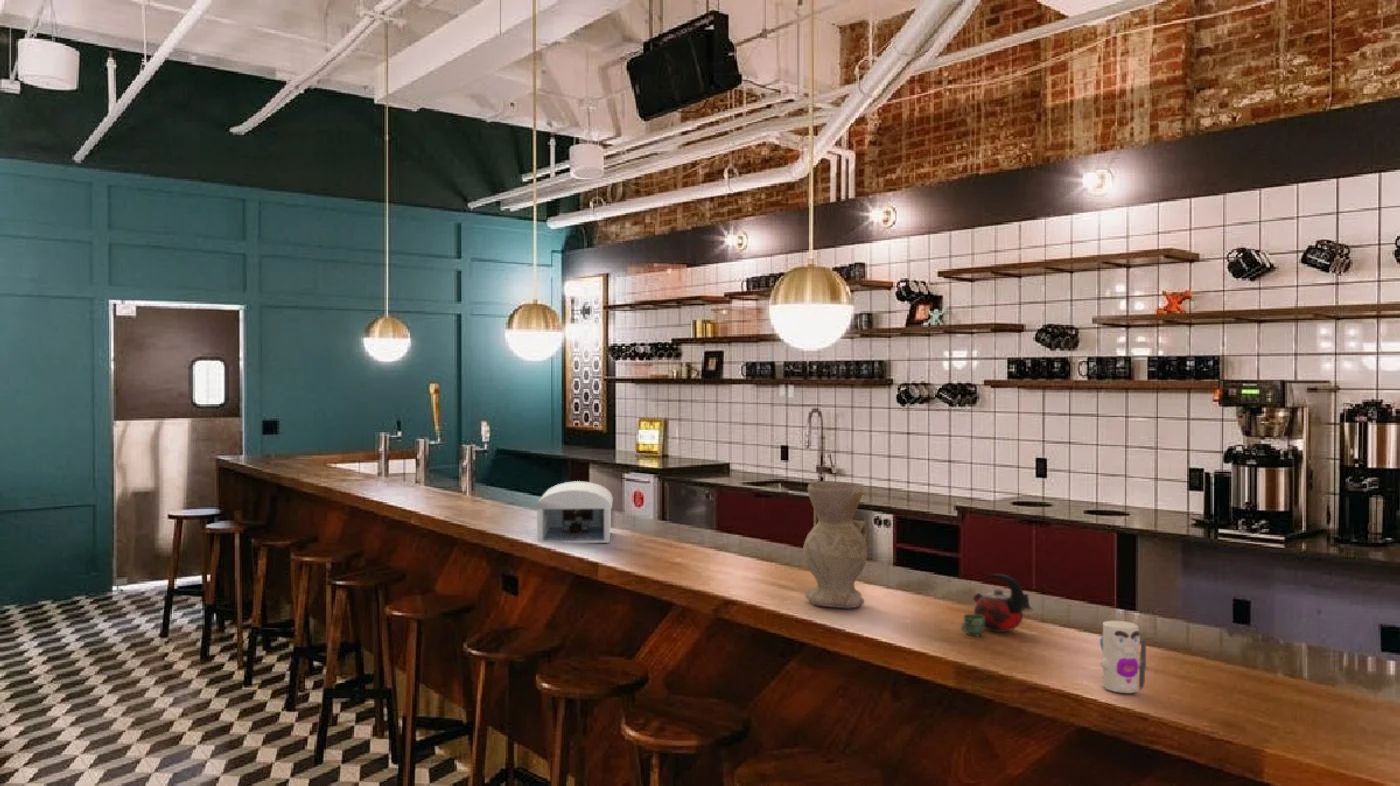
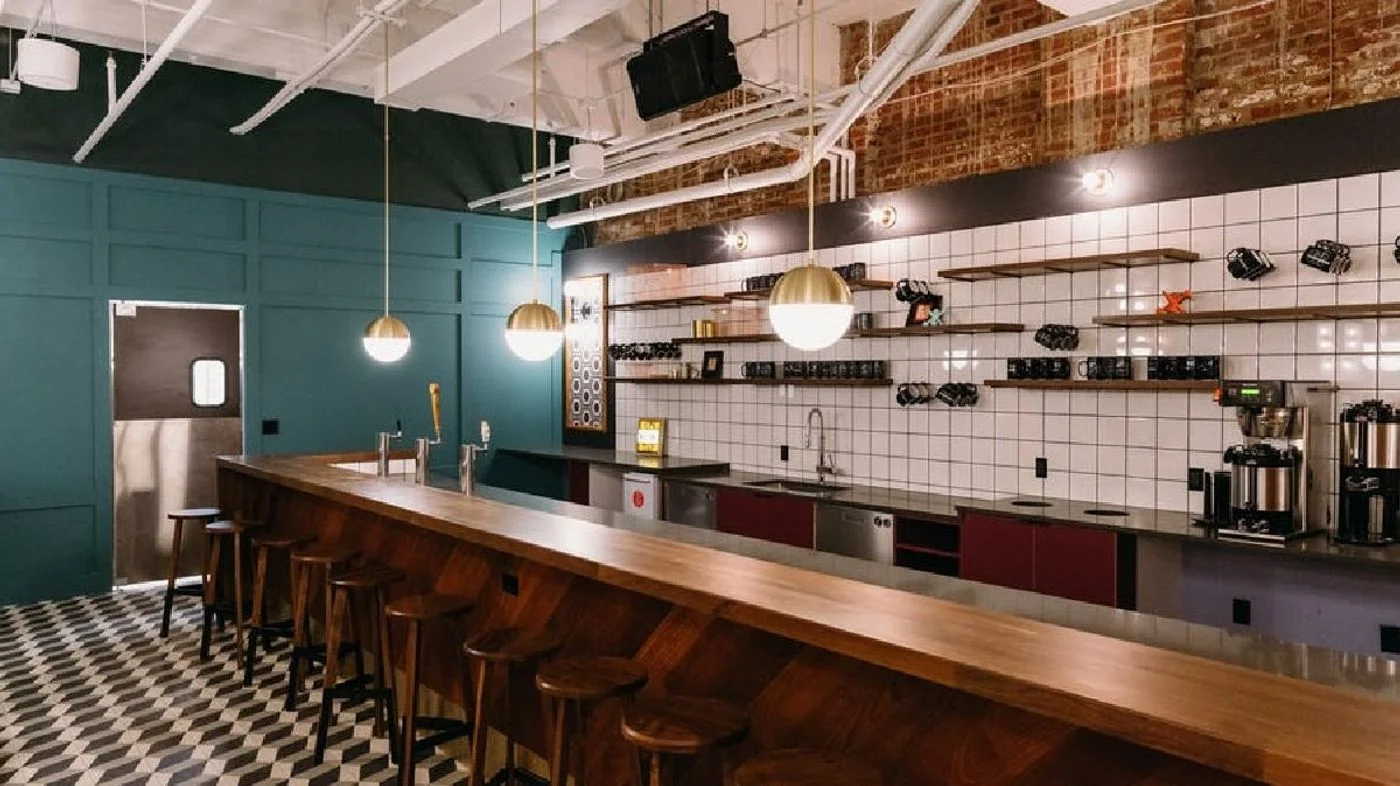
- kettle (996, 601)
- vase (841, 543)
- toy (1119, 655)
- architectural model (575, 510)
